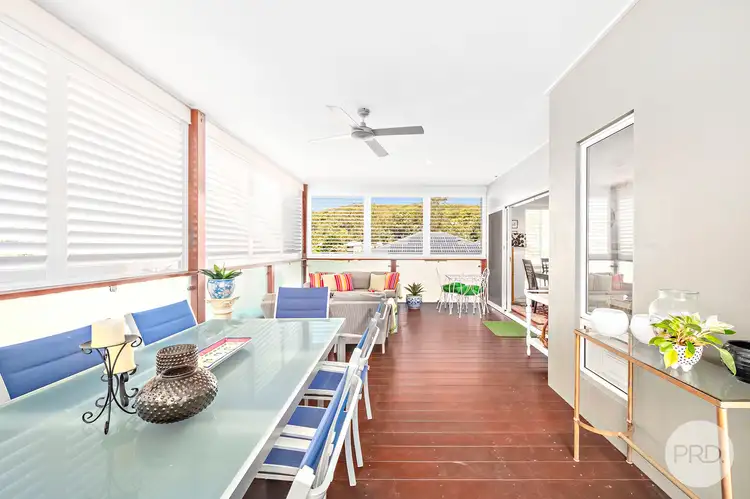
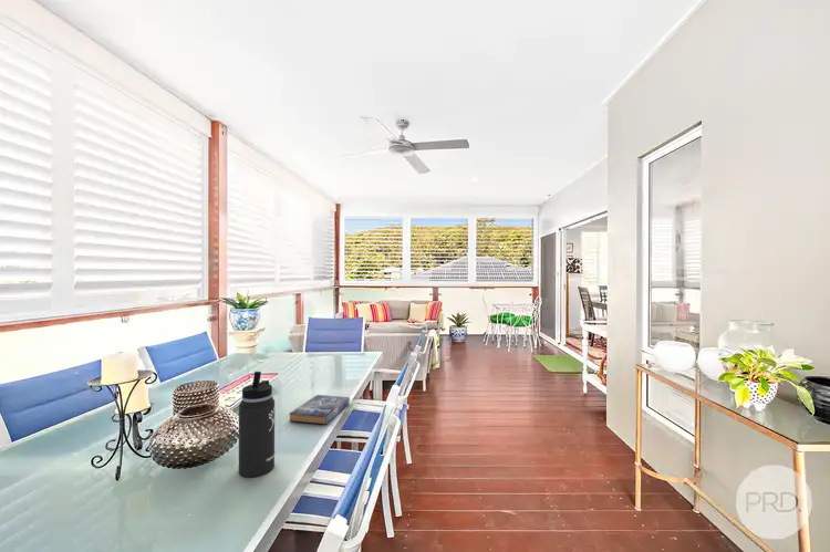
+ thermos bottle (258, 418)
+ book (321, 408)
